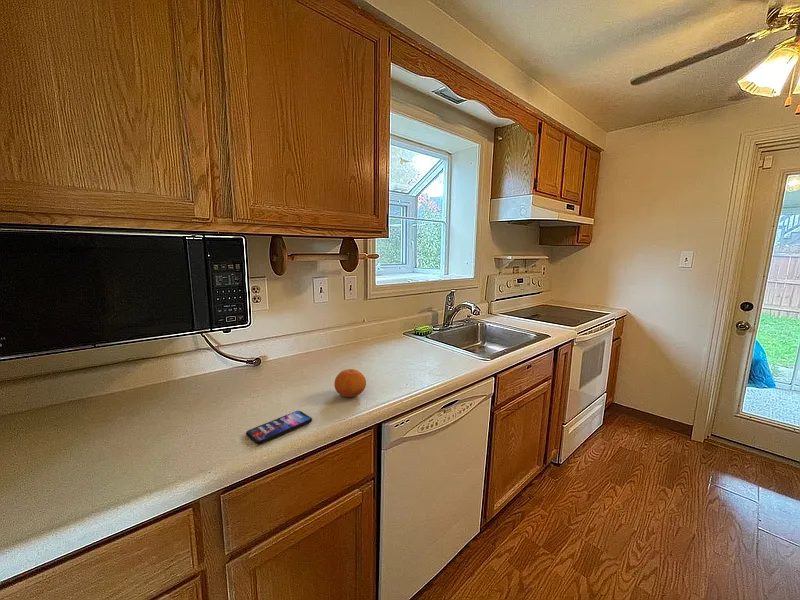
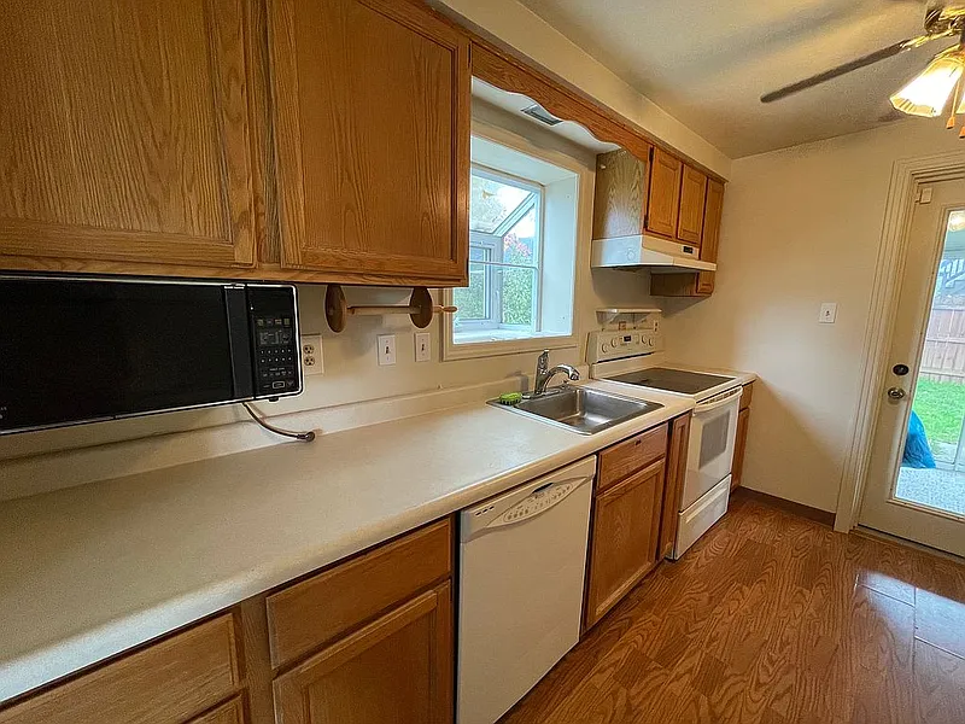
- smartphone (280, 426)
- fruit (350, 382)
